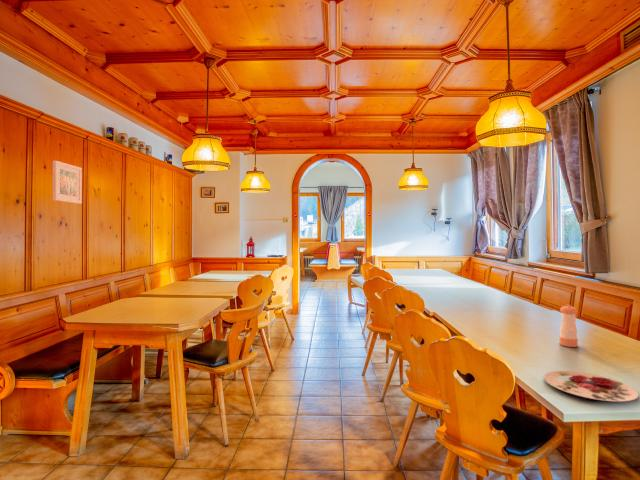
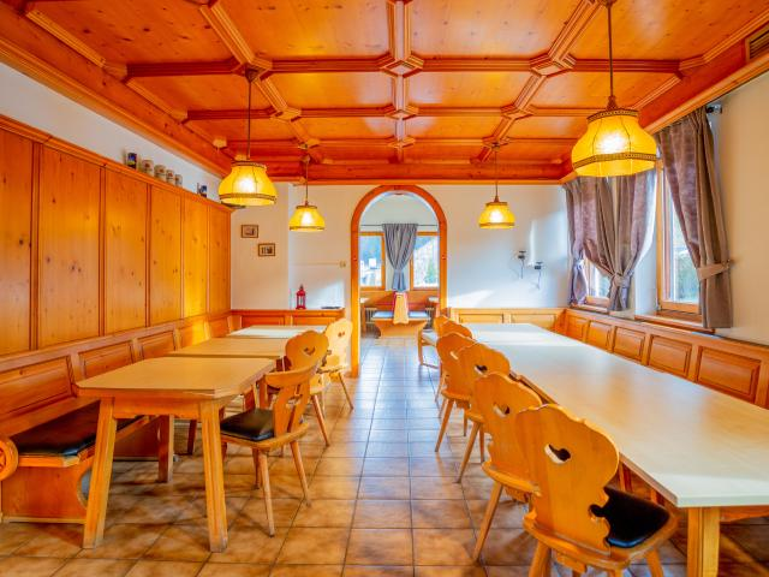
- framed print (67, 183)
- pepper shaker (568, 324)
- plate (588, 384)
